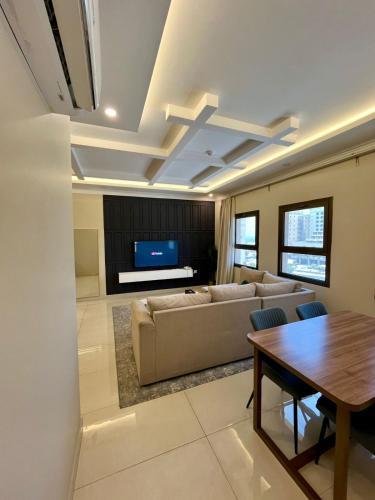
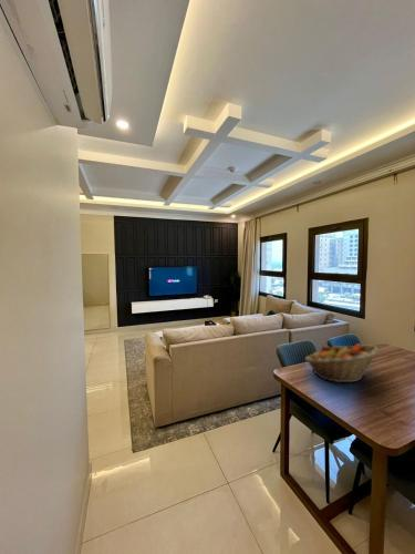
+ fruit basket (340, 358)
